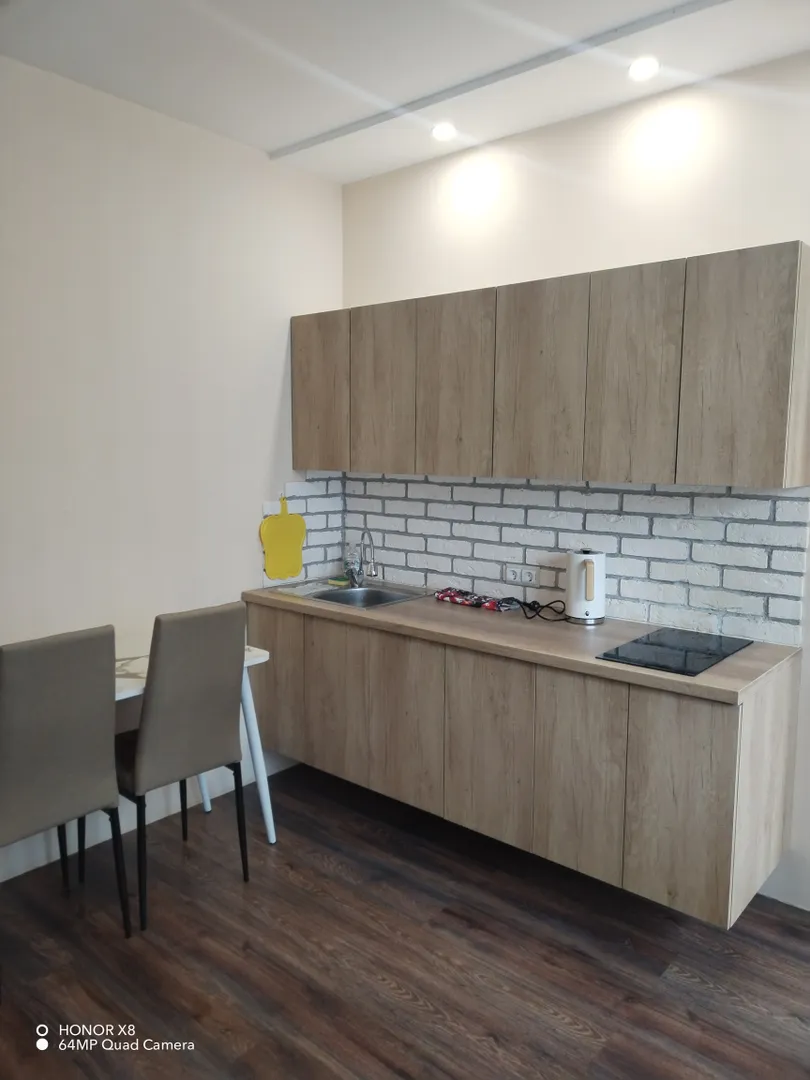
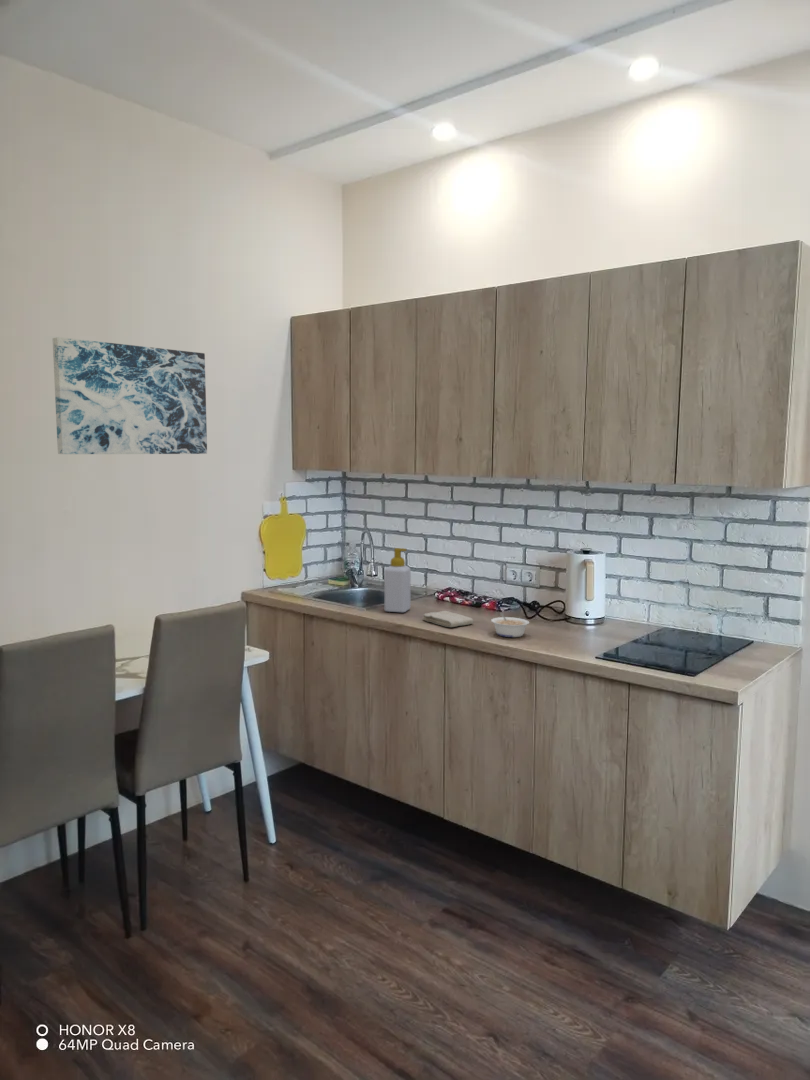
+ soap bottle (397, 579)
+ legume (508, 626)
+ washcloth (447, 618)
+ wall art (135, 400)
